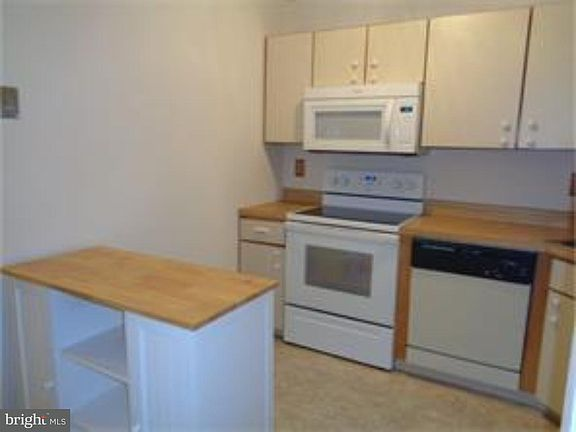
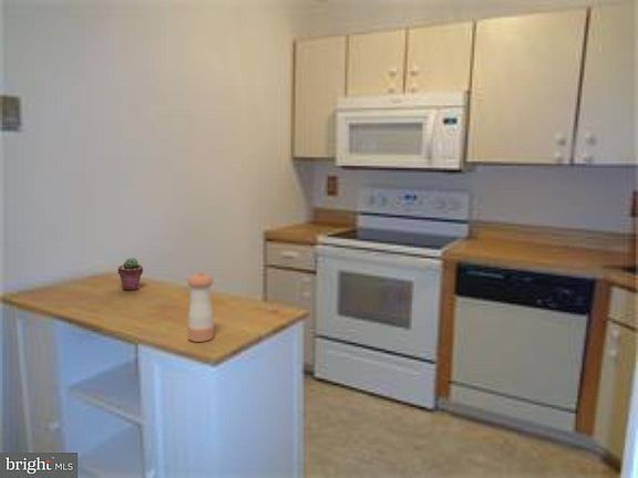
+ potted succulent (131, 272)
+ pepper shaker (200, 304)
